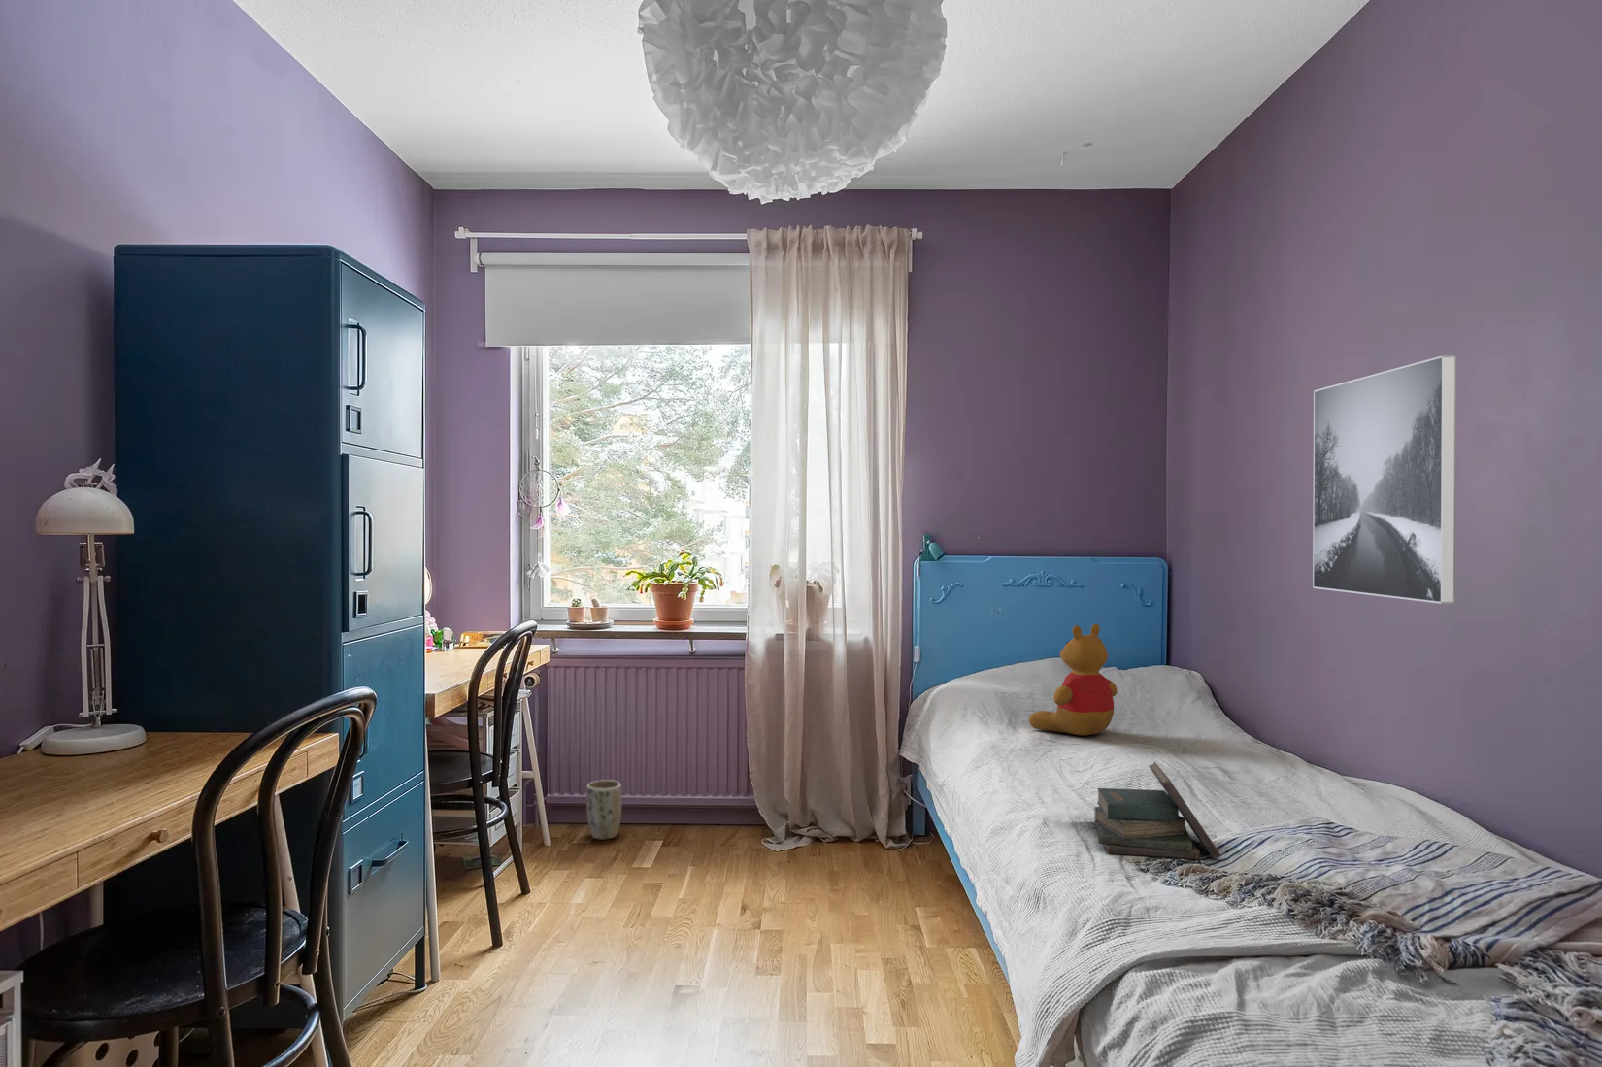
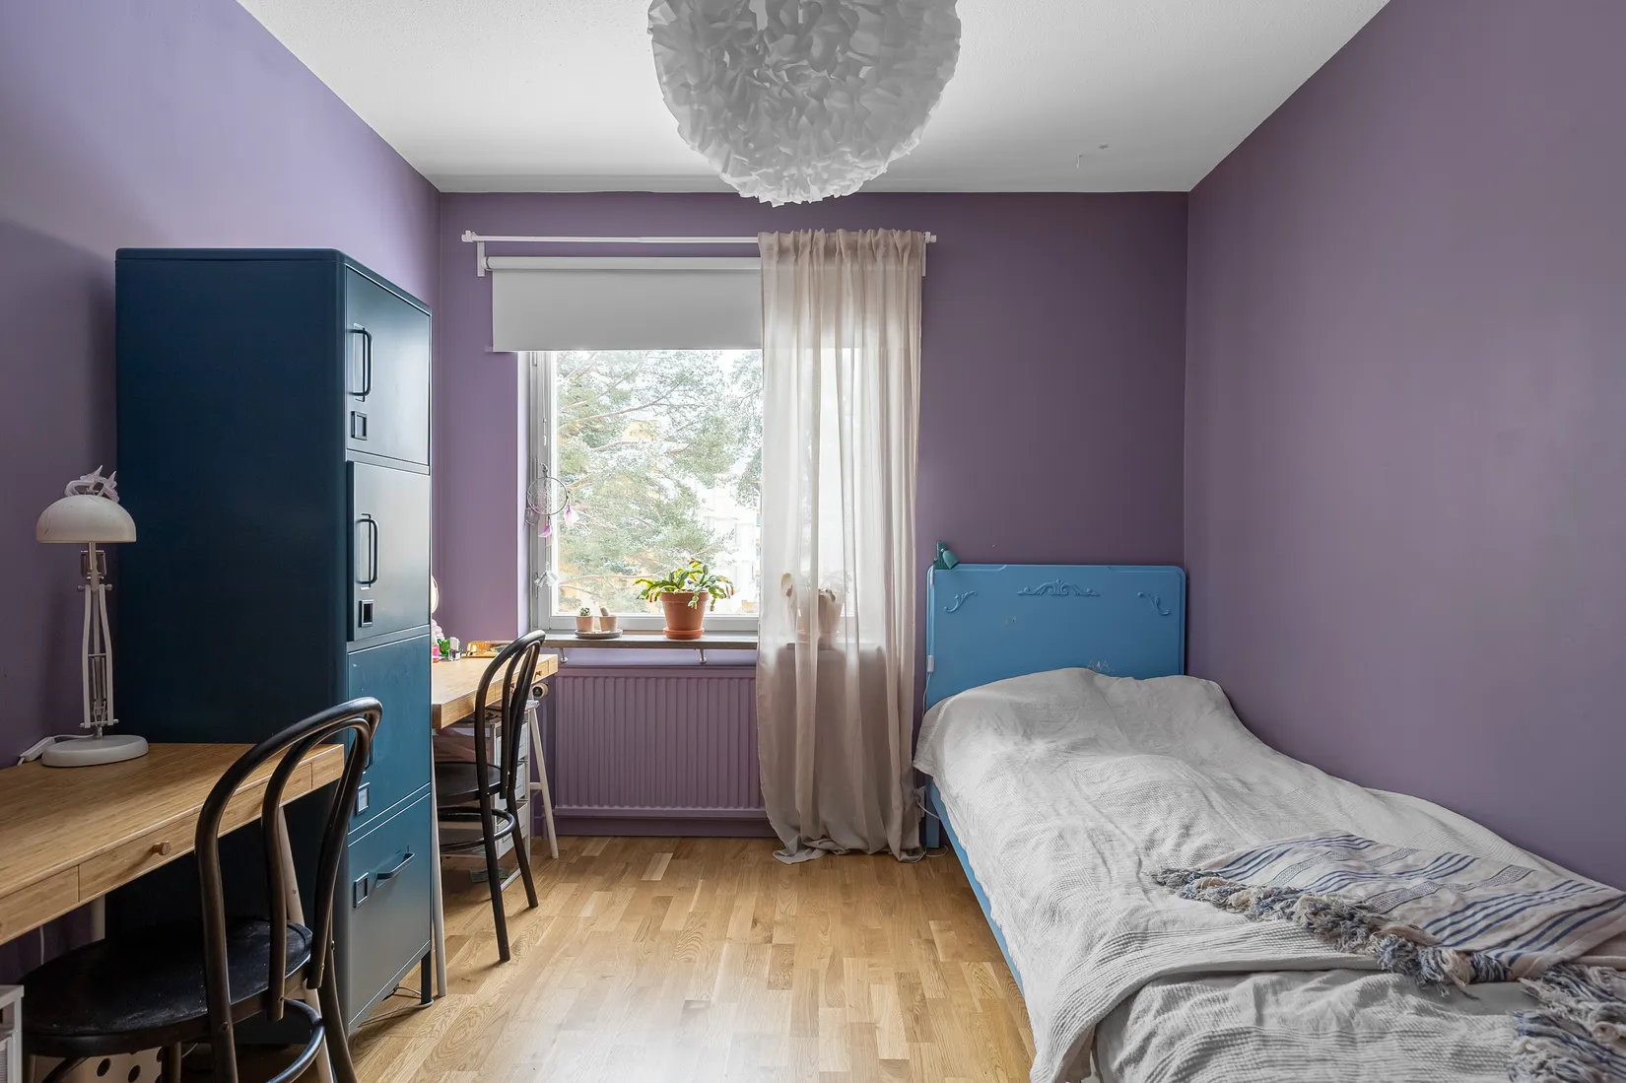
- teddy bear (1072, 676)
- plant pot (604, 810)
- book (1153, 807)
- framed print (1376, 485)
